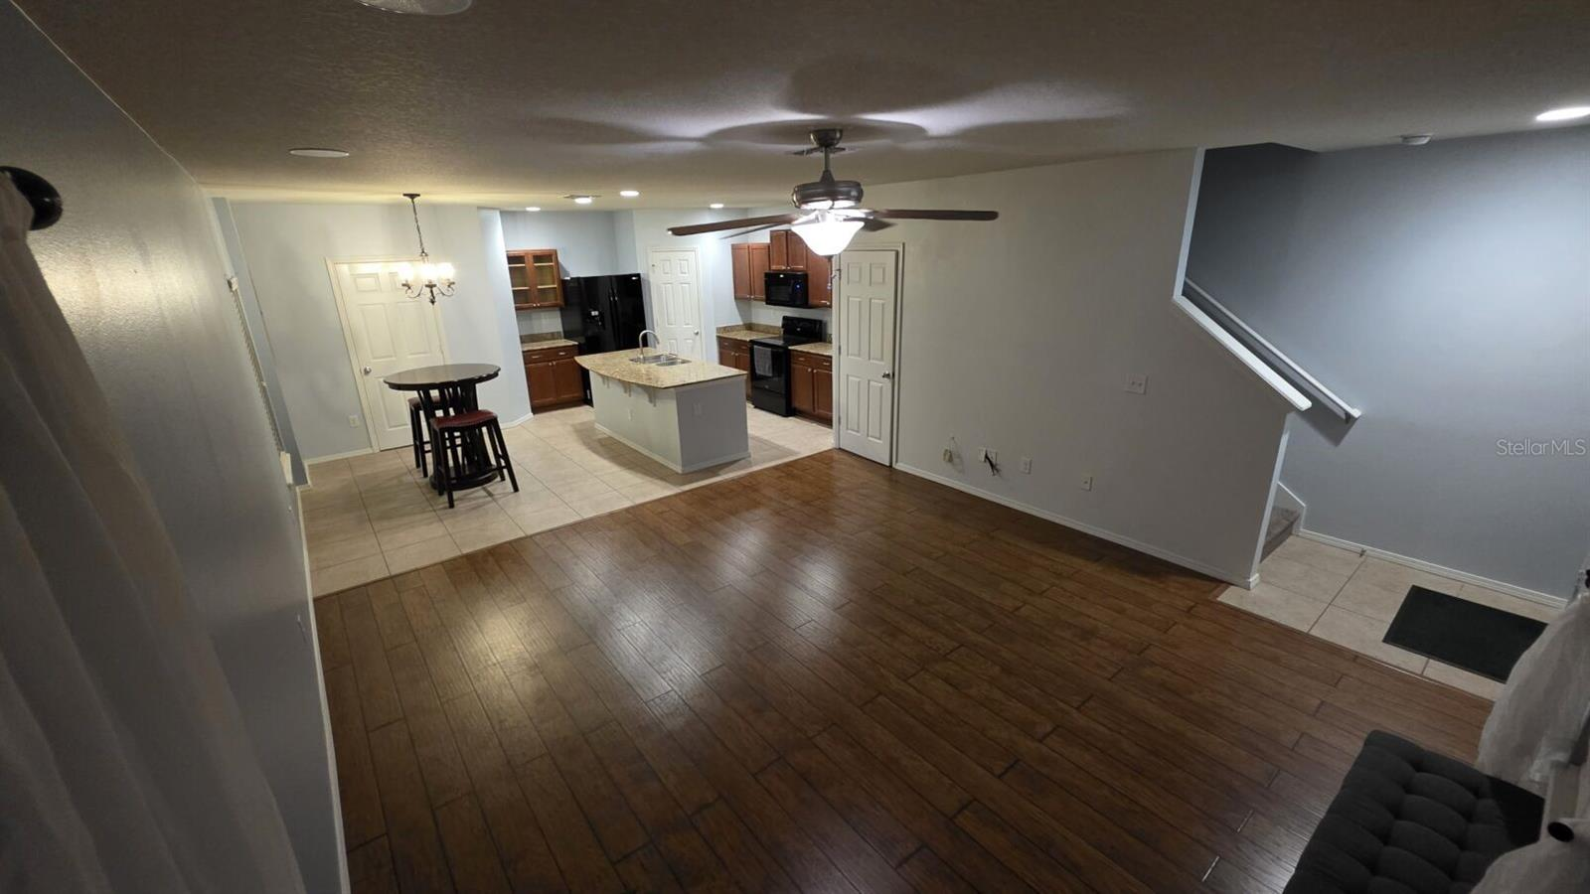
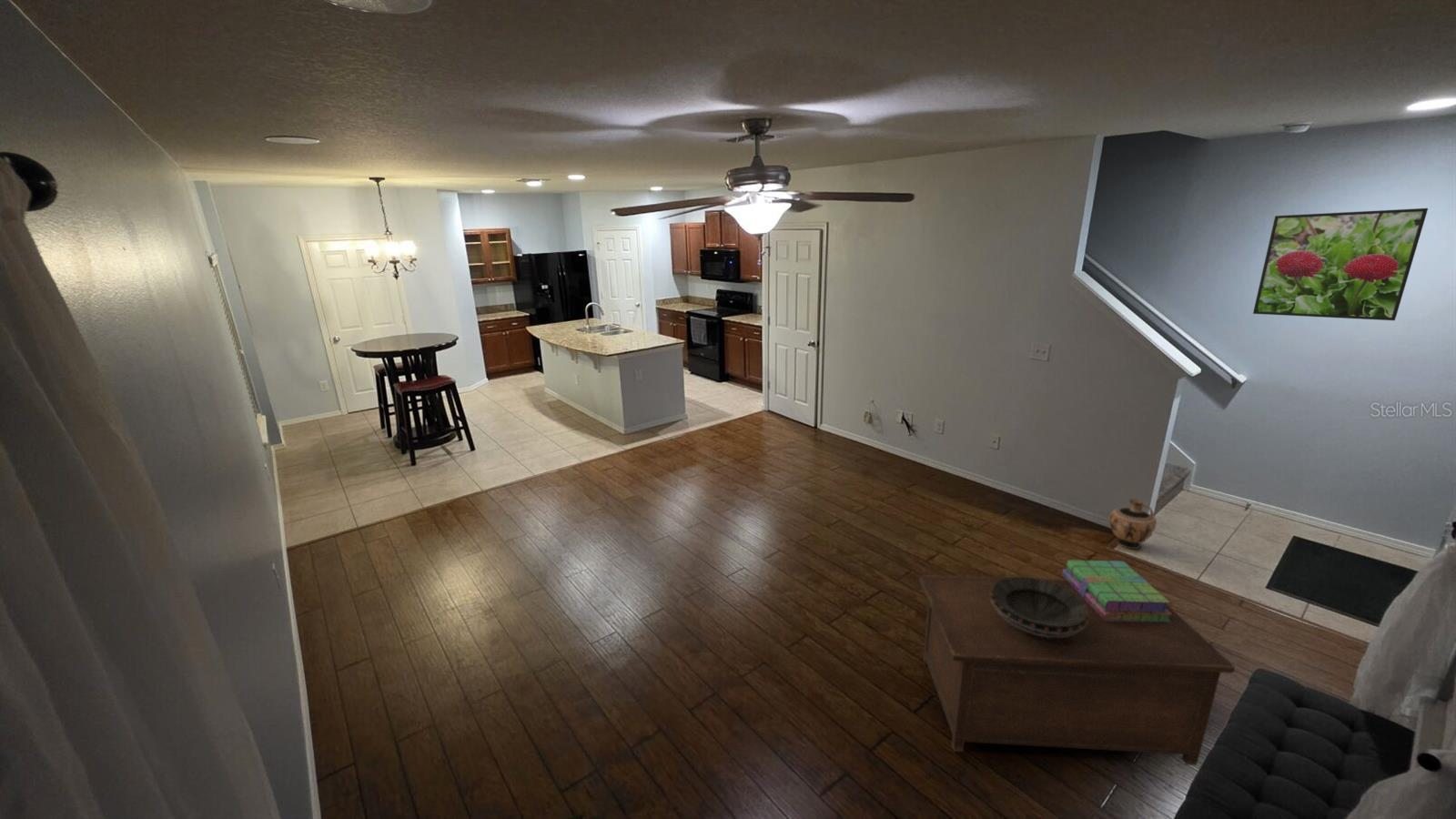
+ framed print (1332, 266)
+ ceramic jug (1132, 522)
+ stack of books (1113, 588)
+ cabinet (1048, 662)
+ decorative bowl (1036, 609)
